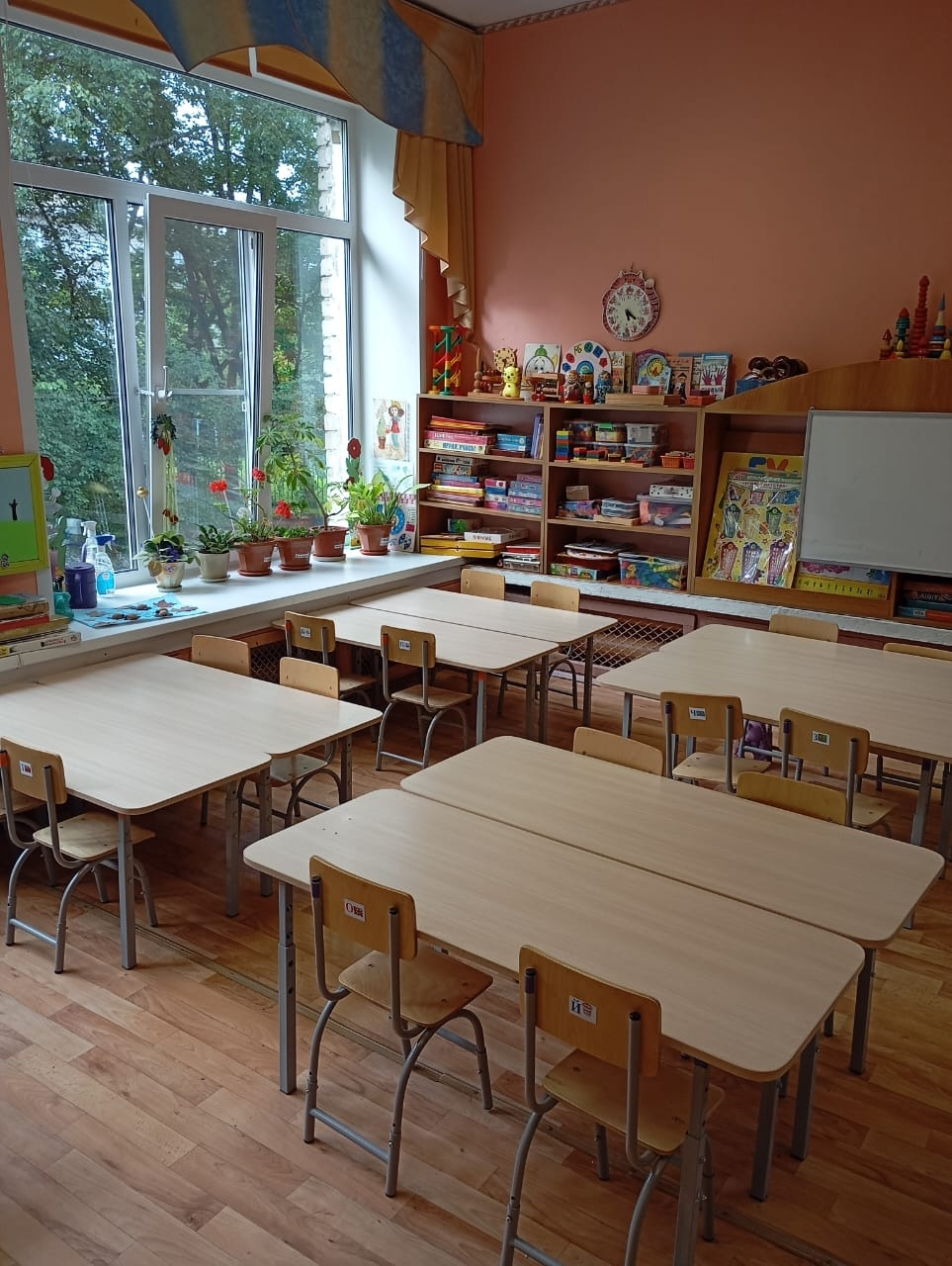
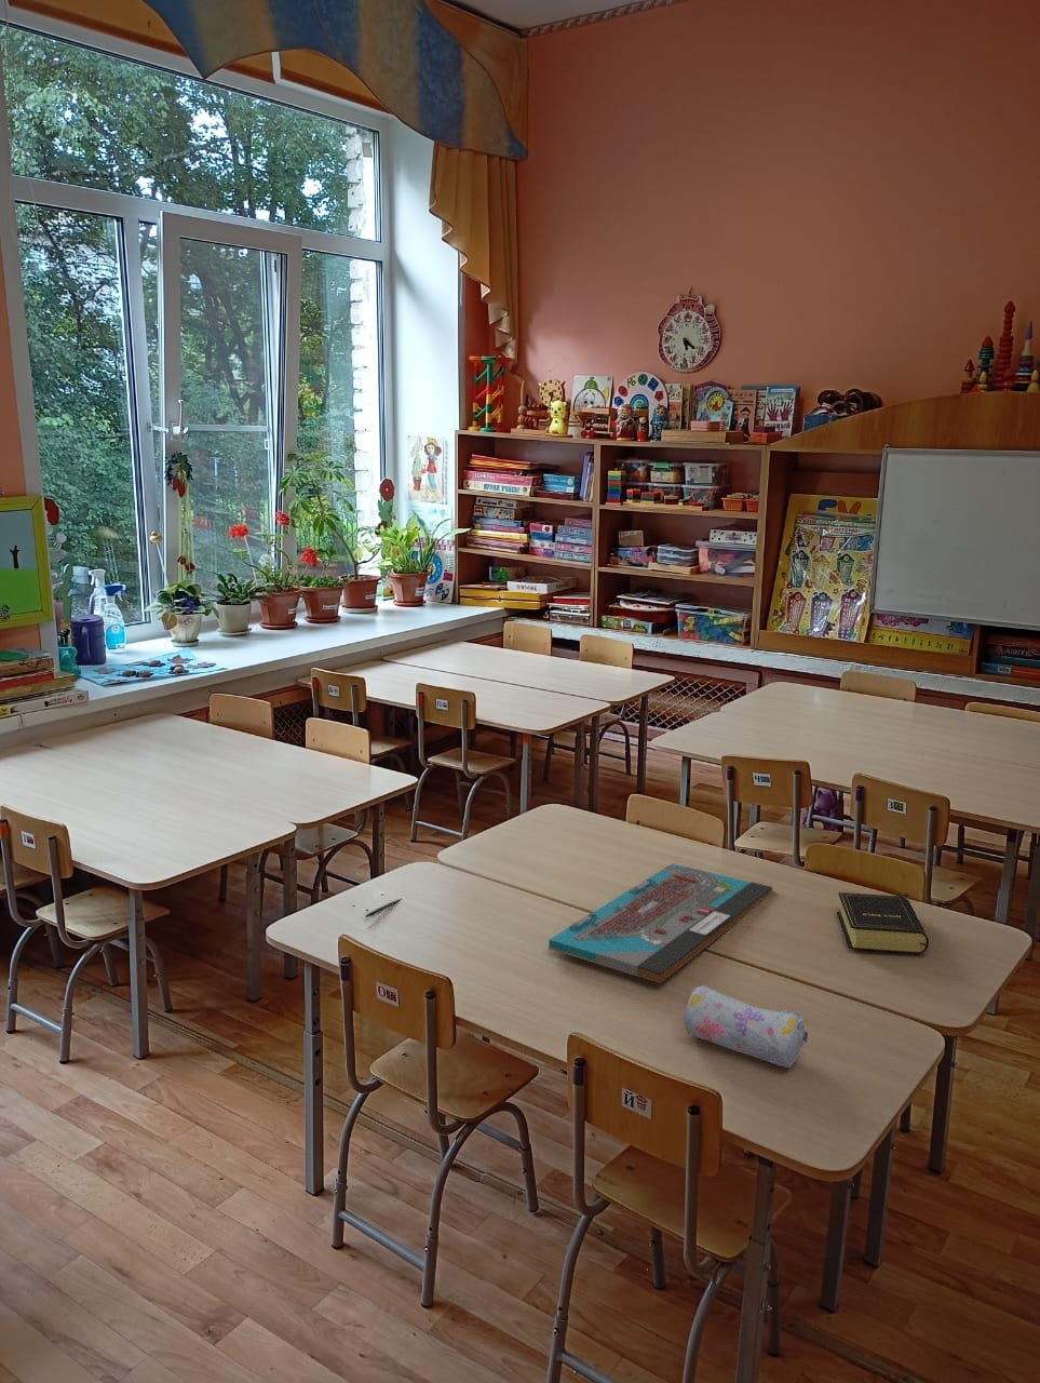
+ board game (666, 913)
+ book (881, 920)
+ pen (385, 907)
+ pencil case (743, 1026)
